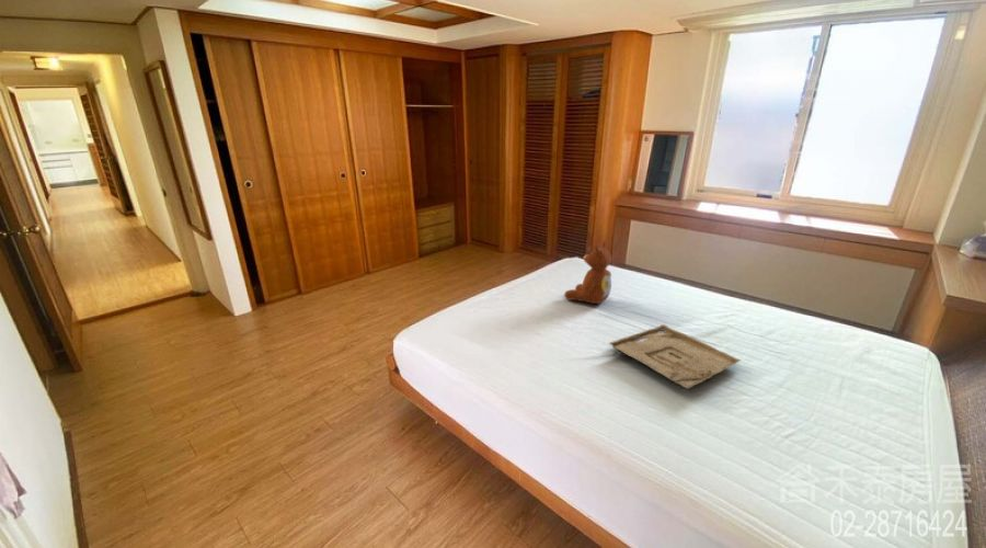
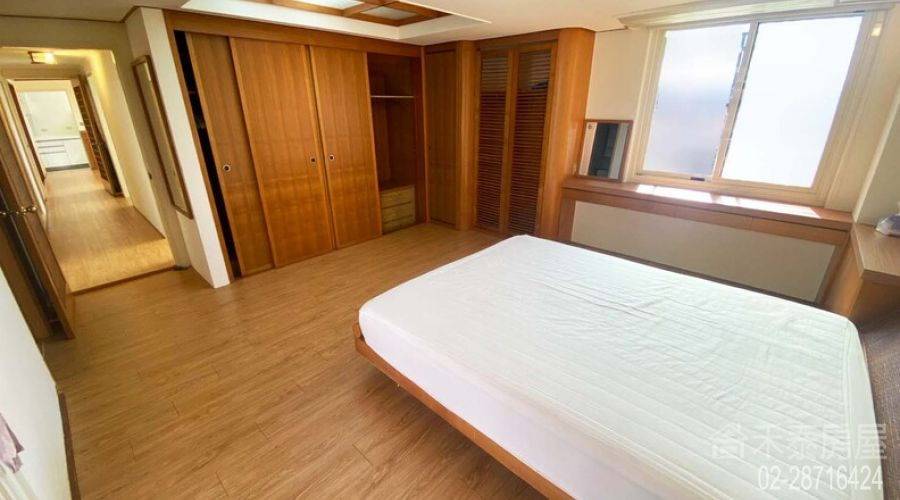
- teddy bear (589, 271)
- tray (673, 355)
